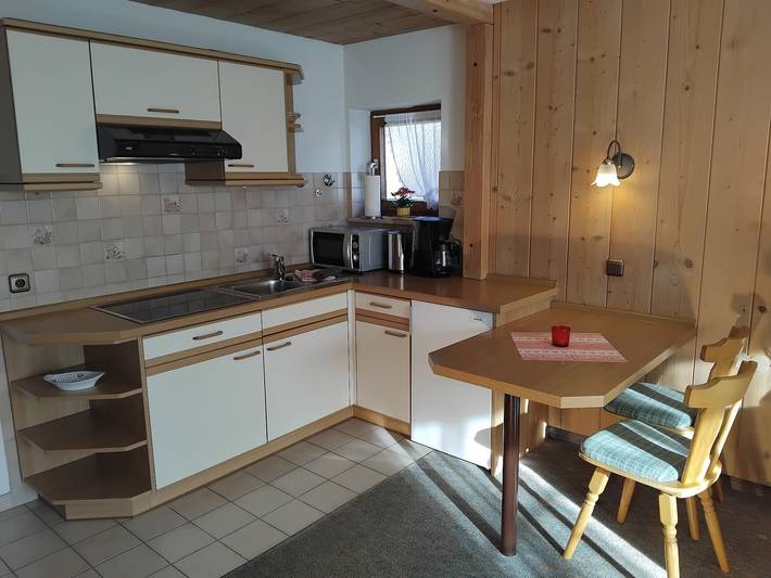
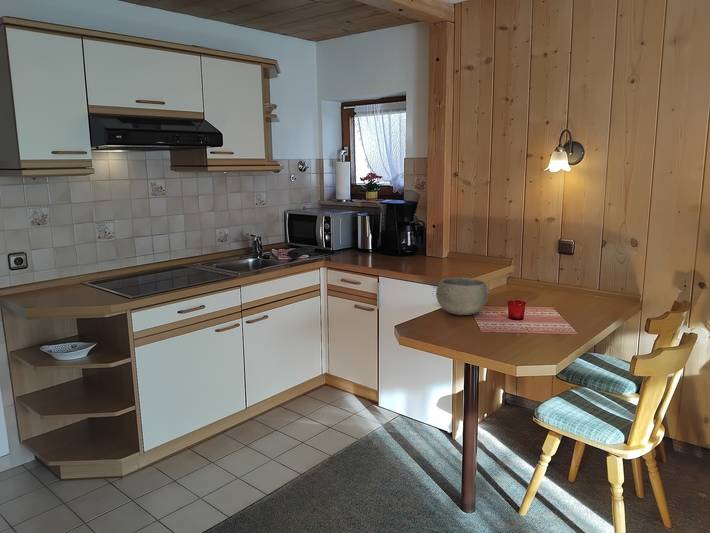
+ bowl (461, 297)
